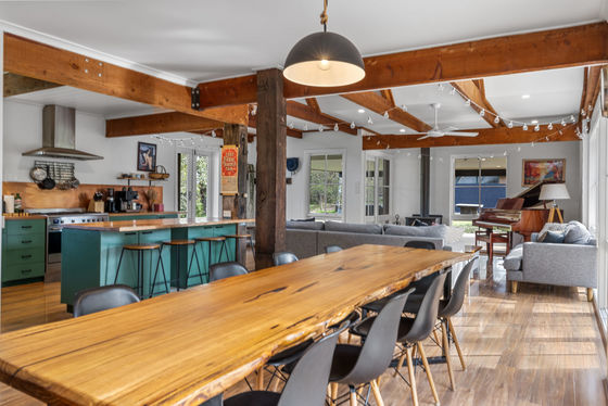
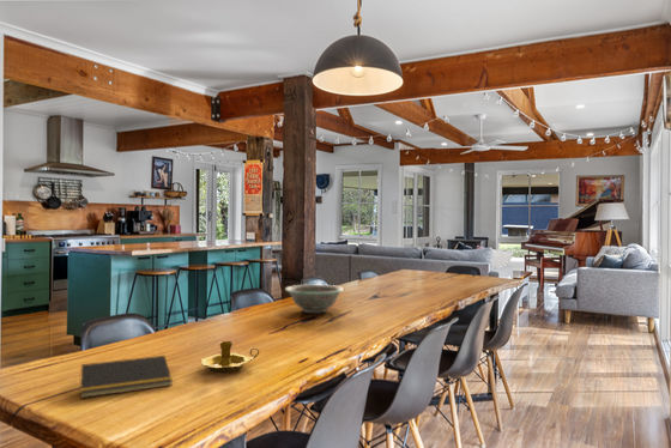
+ decorative bowl (314, 299)
+ notepad (126, 374)
+ candlestick (228, 353)
